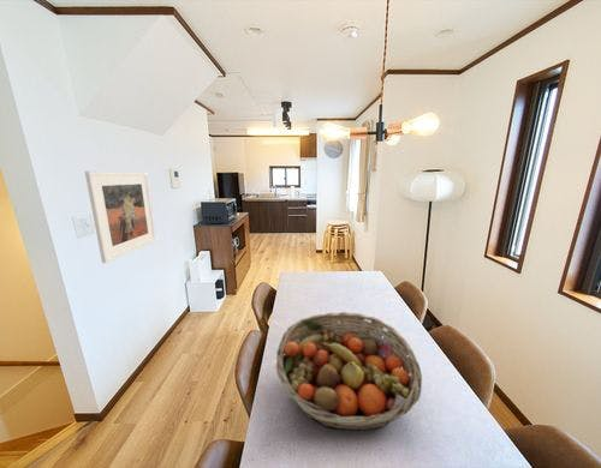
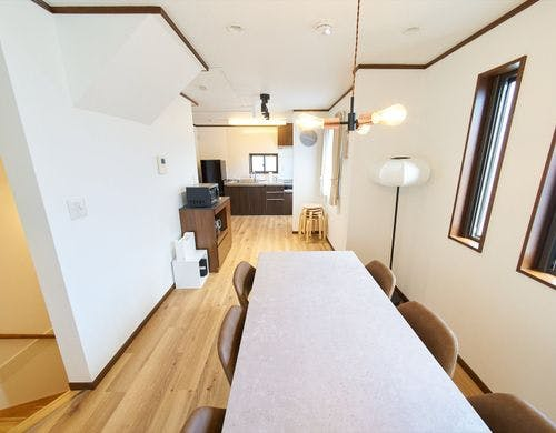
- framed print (126, 212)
- fruit basket (345, 365)
